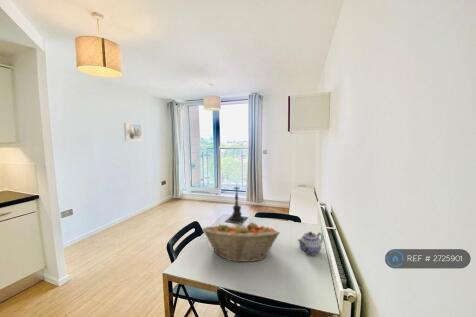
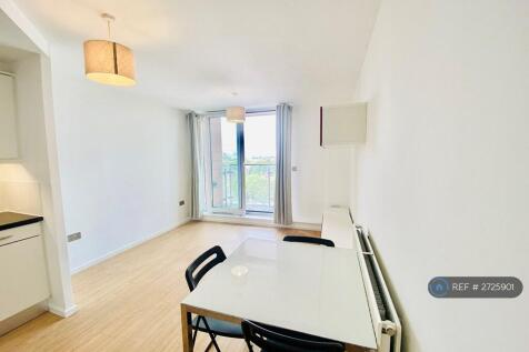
- candle holder (236, 201)
- teapot (310, 241)
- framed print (133, 132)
- fruit basket (240, 236)
